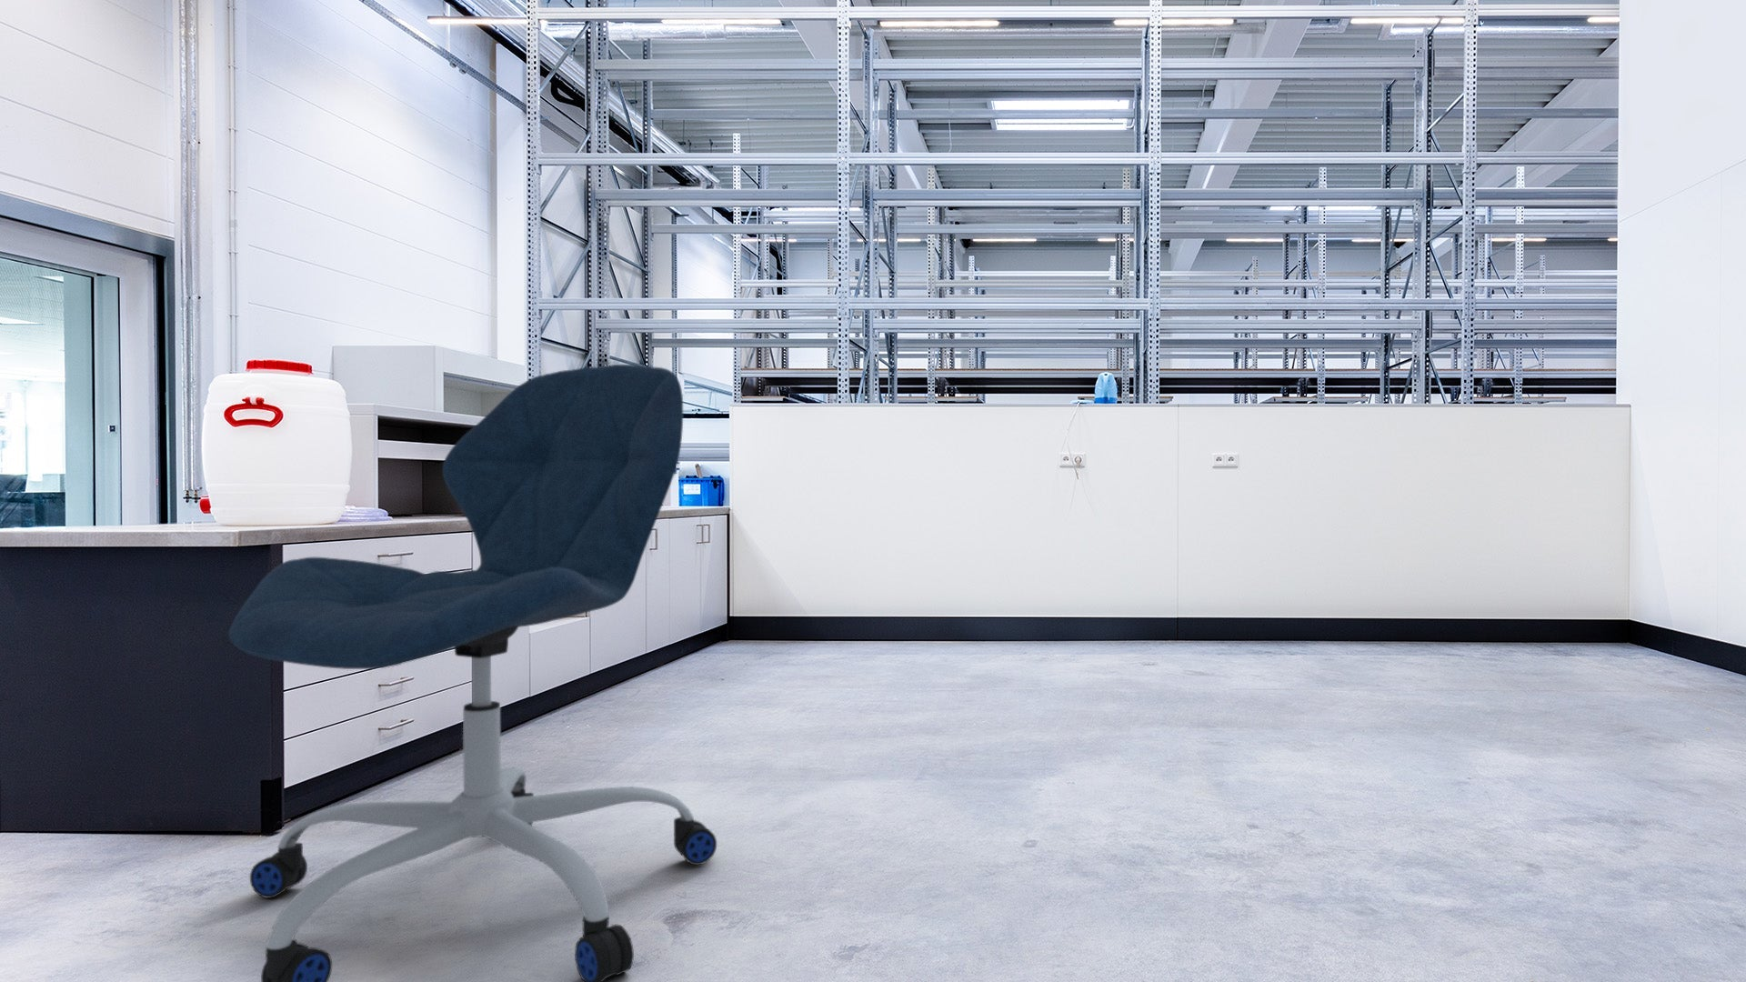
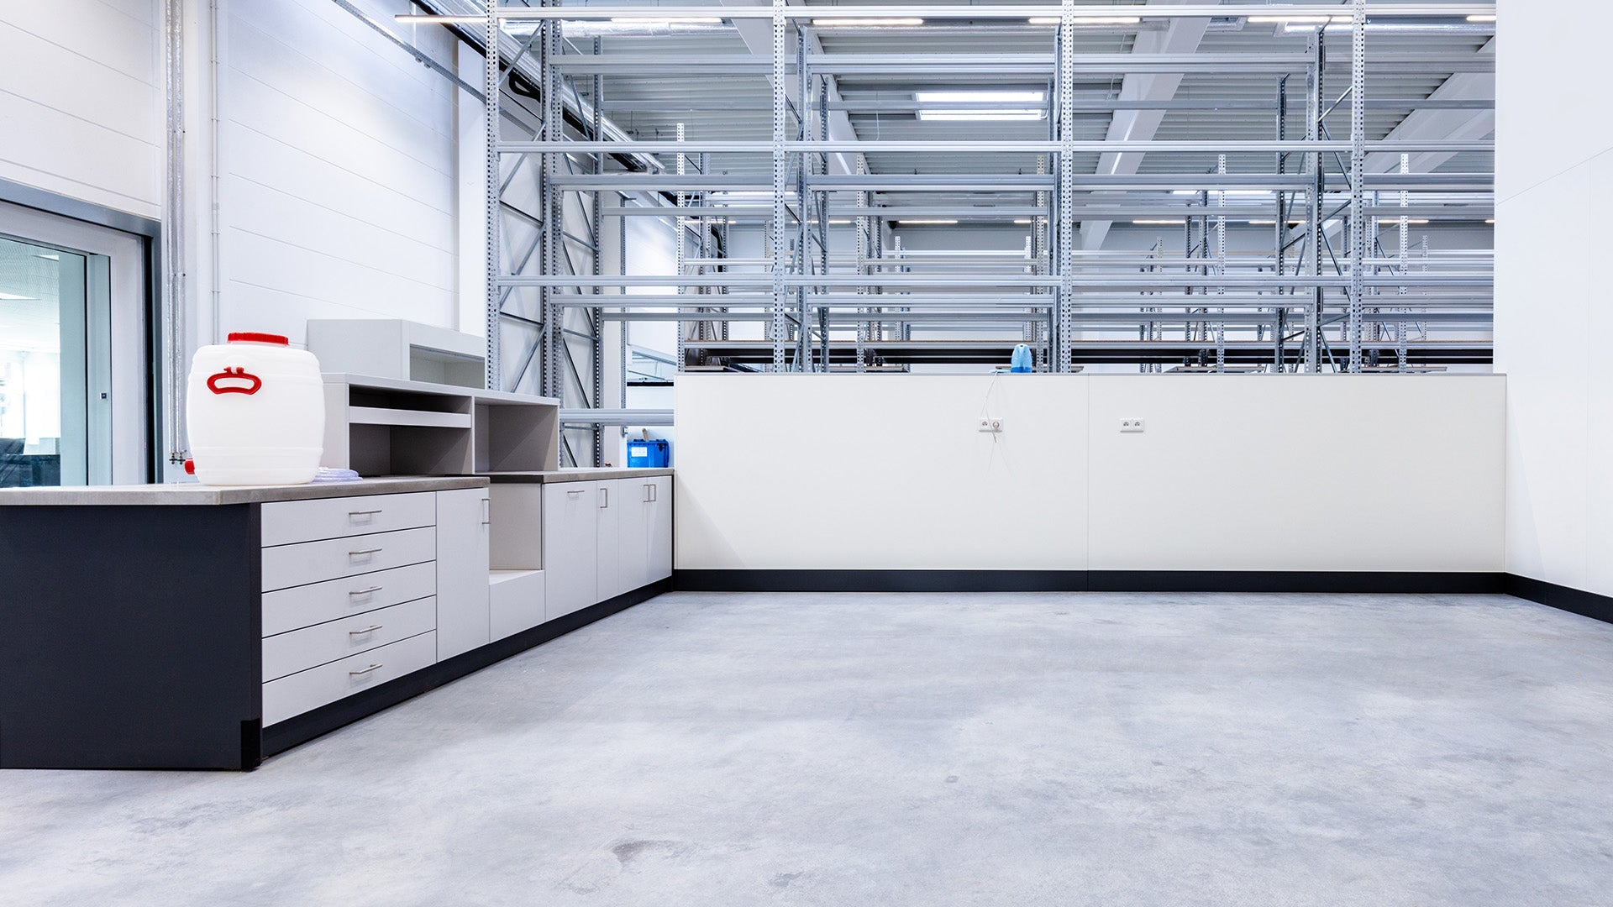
- office chair (475, 626)
